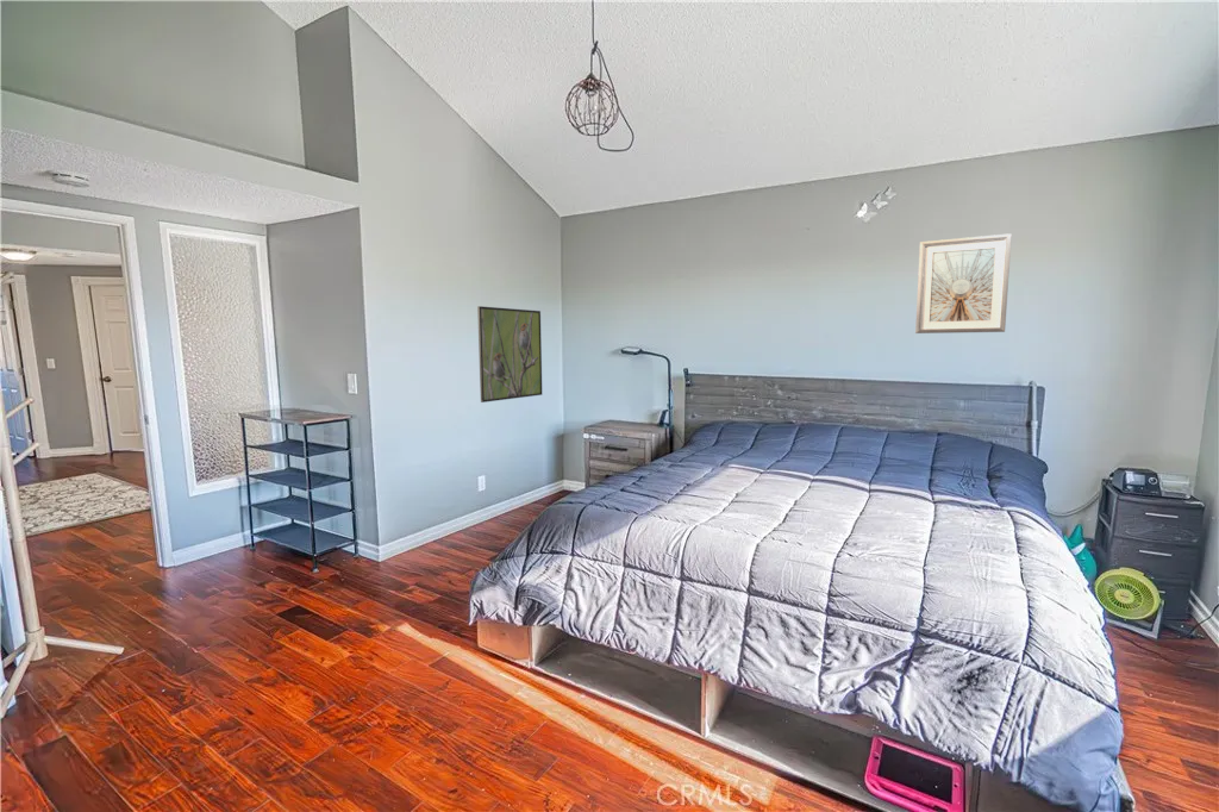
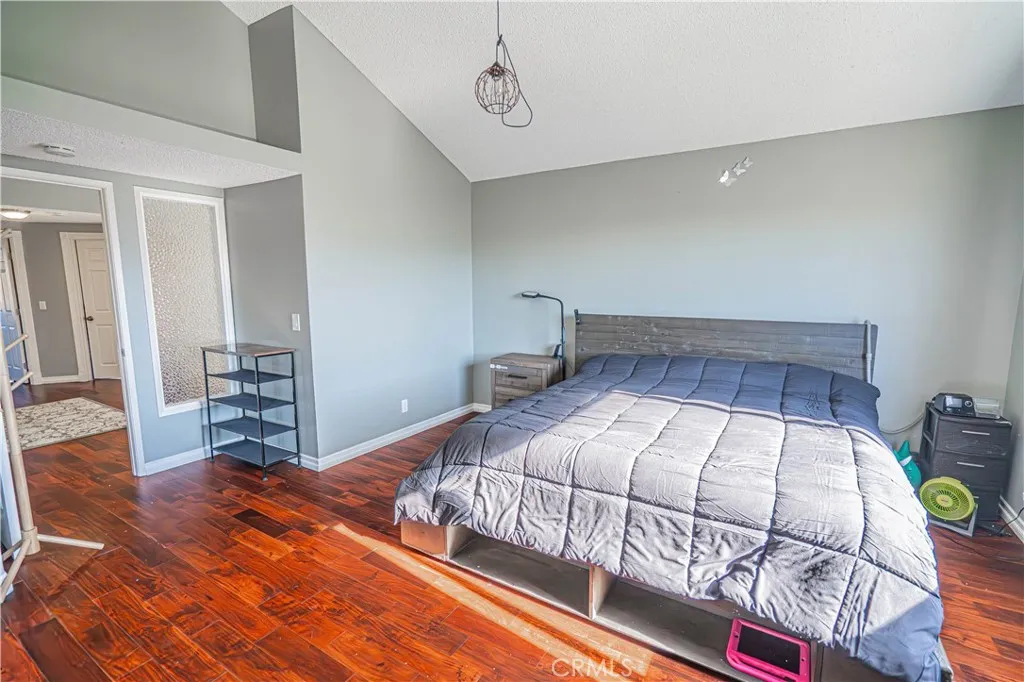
- picture frame (961, 286)
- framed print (512, 354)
